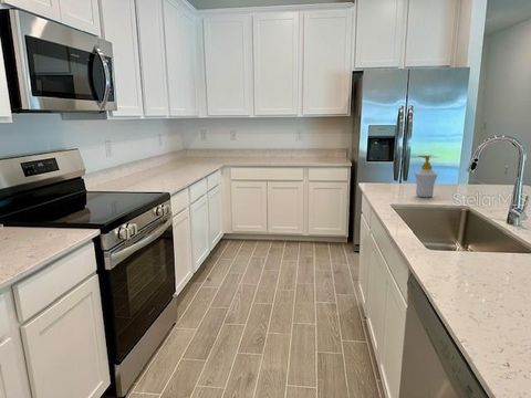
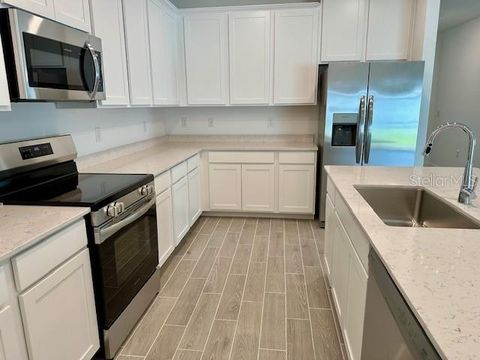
- soap bottle (426, 176)
